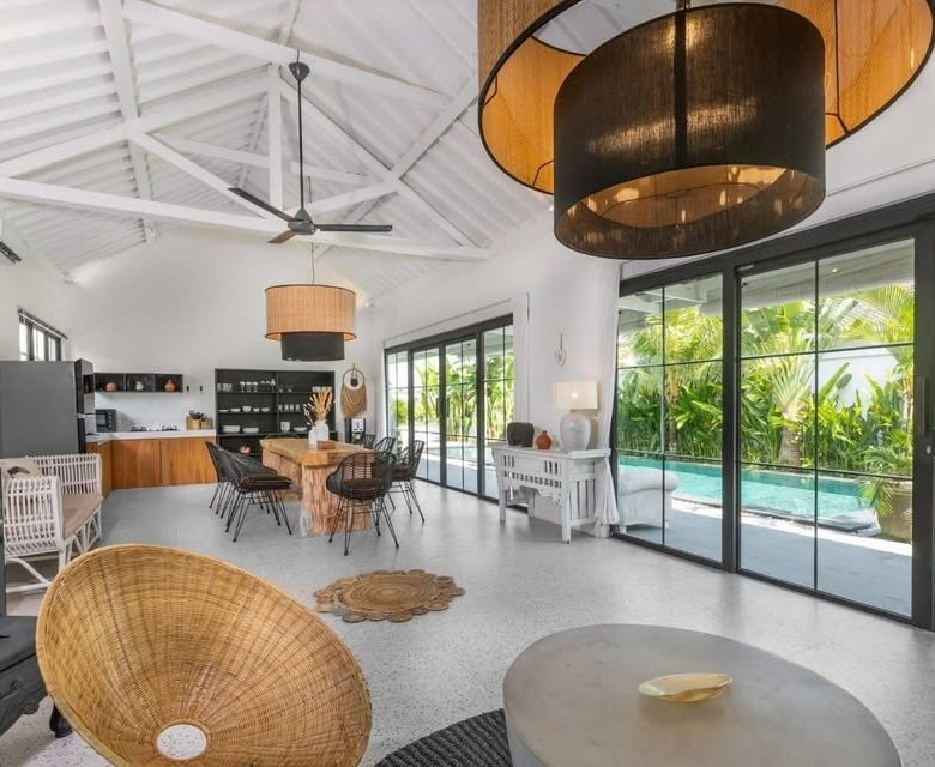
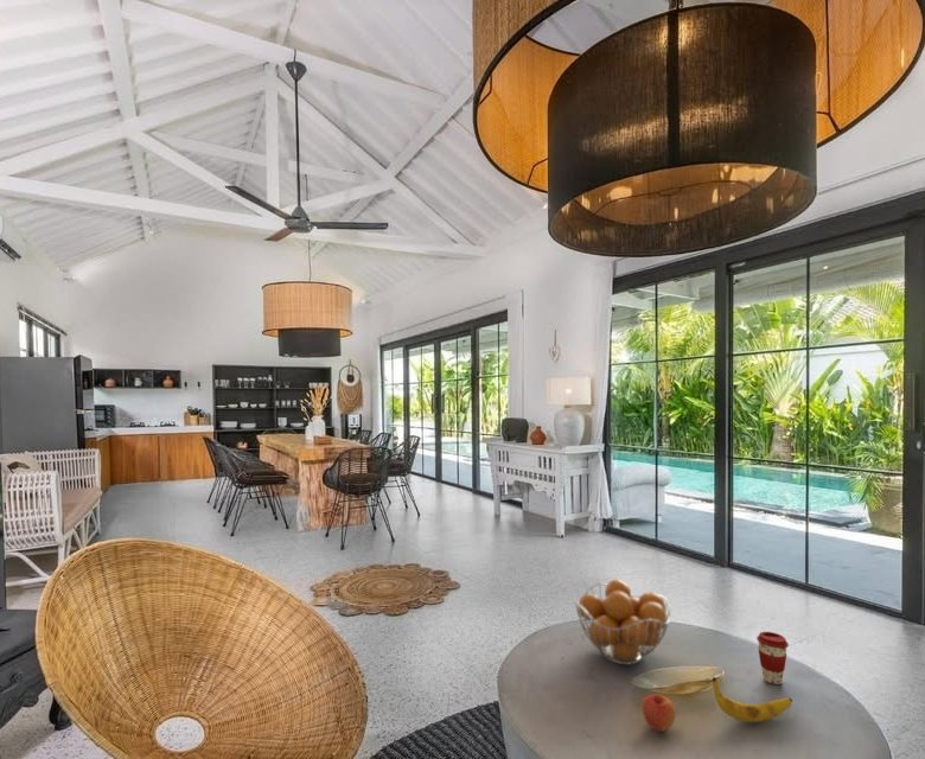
+ apple (658, 710)
+ banana (752, 704)
+ coffee cup (772, 658)
+ fruit basket (621, 620)
